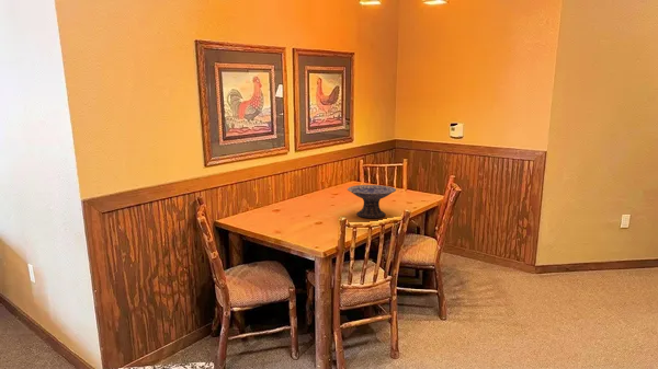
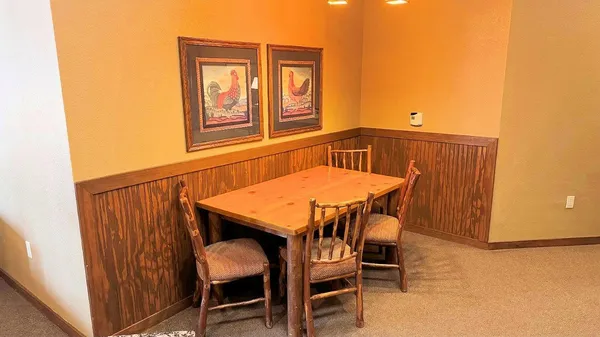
- decorative bowl (371, 201)
